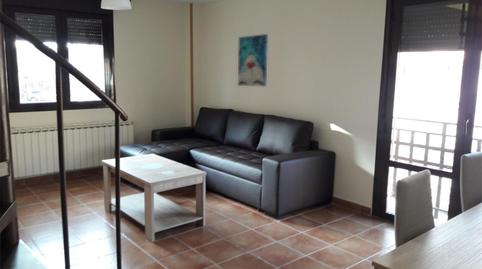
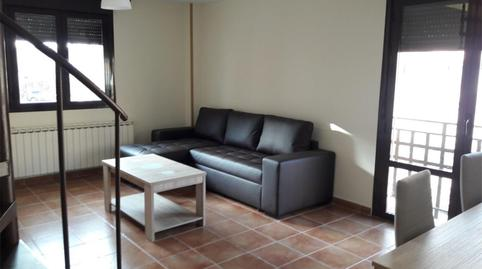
- wall art (252, 61)
